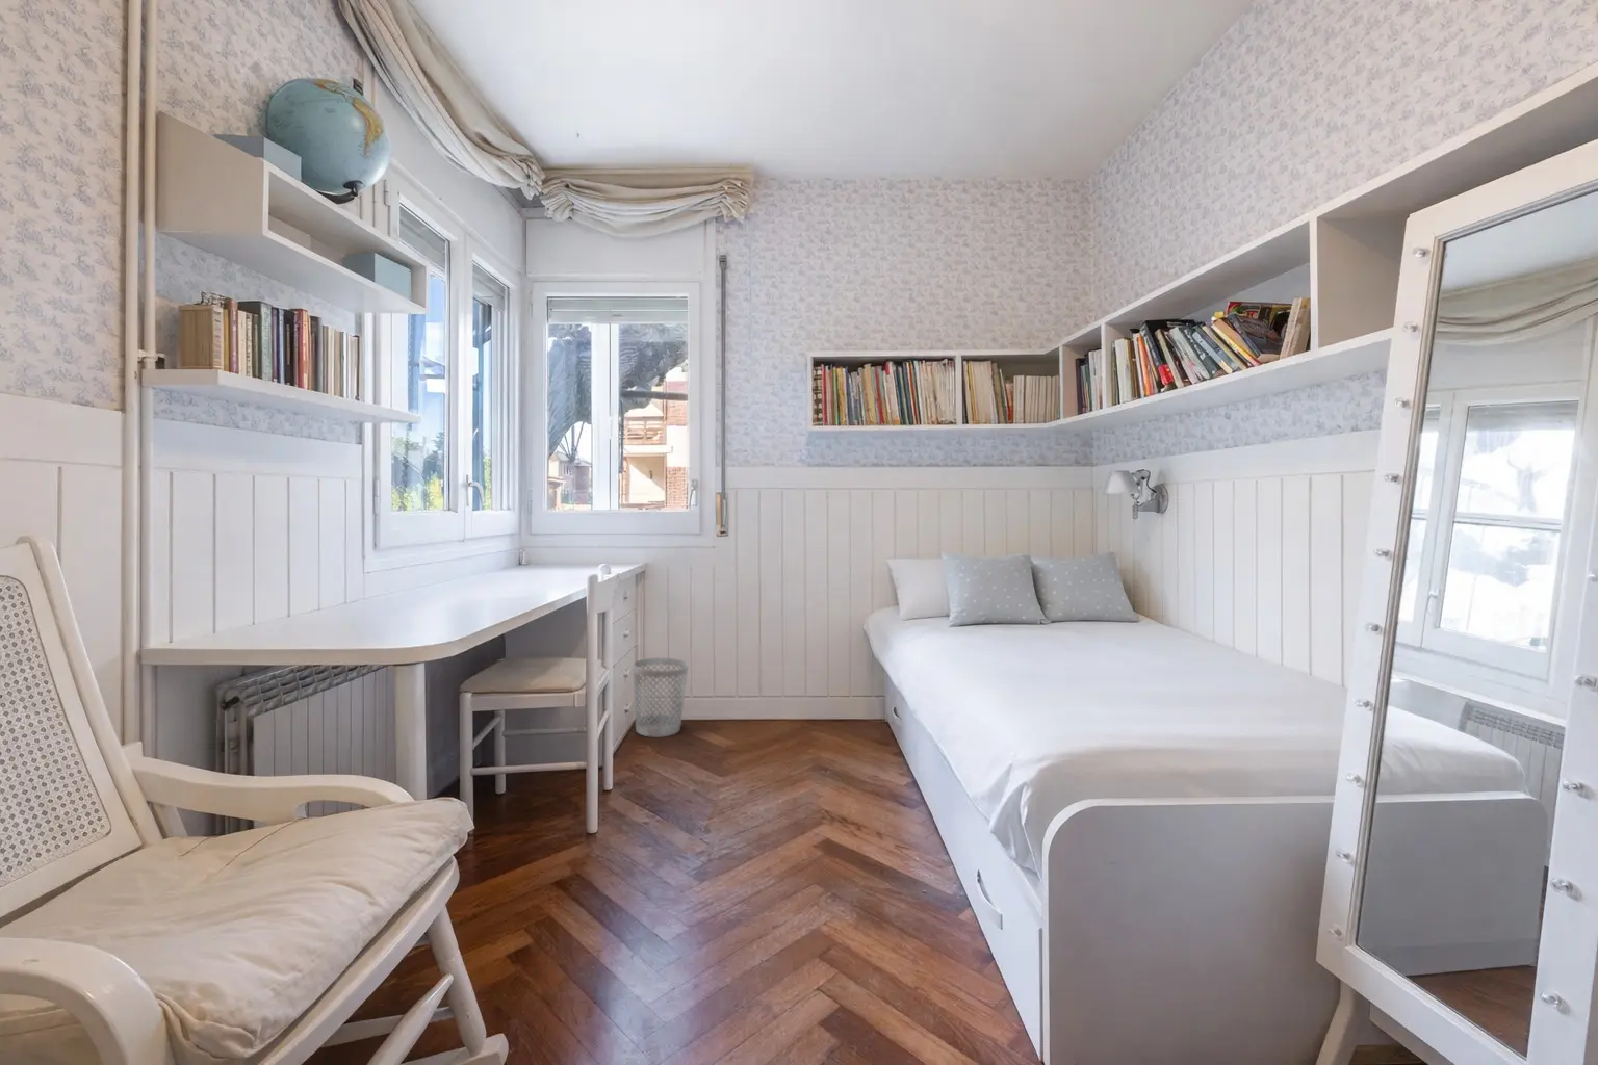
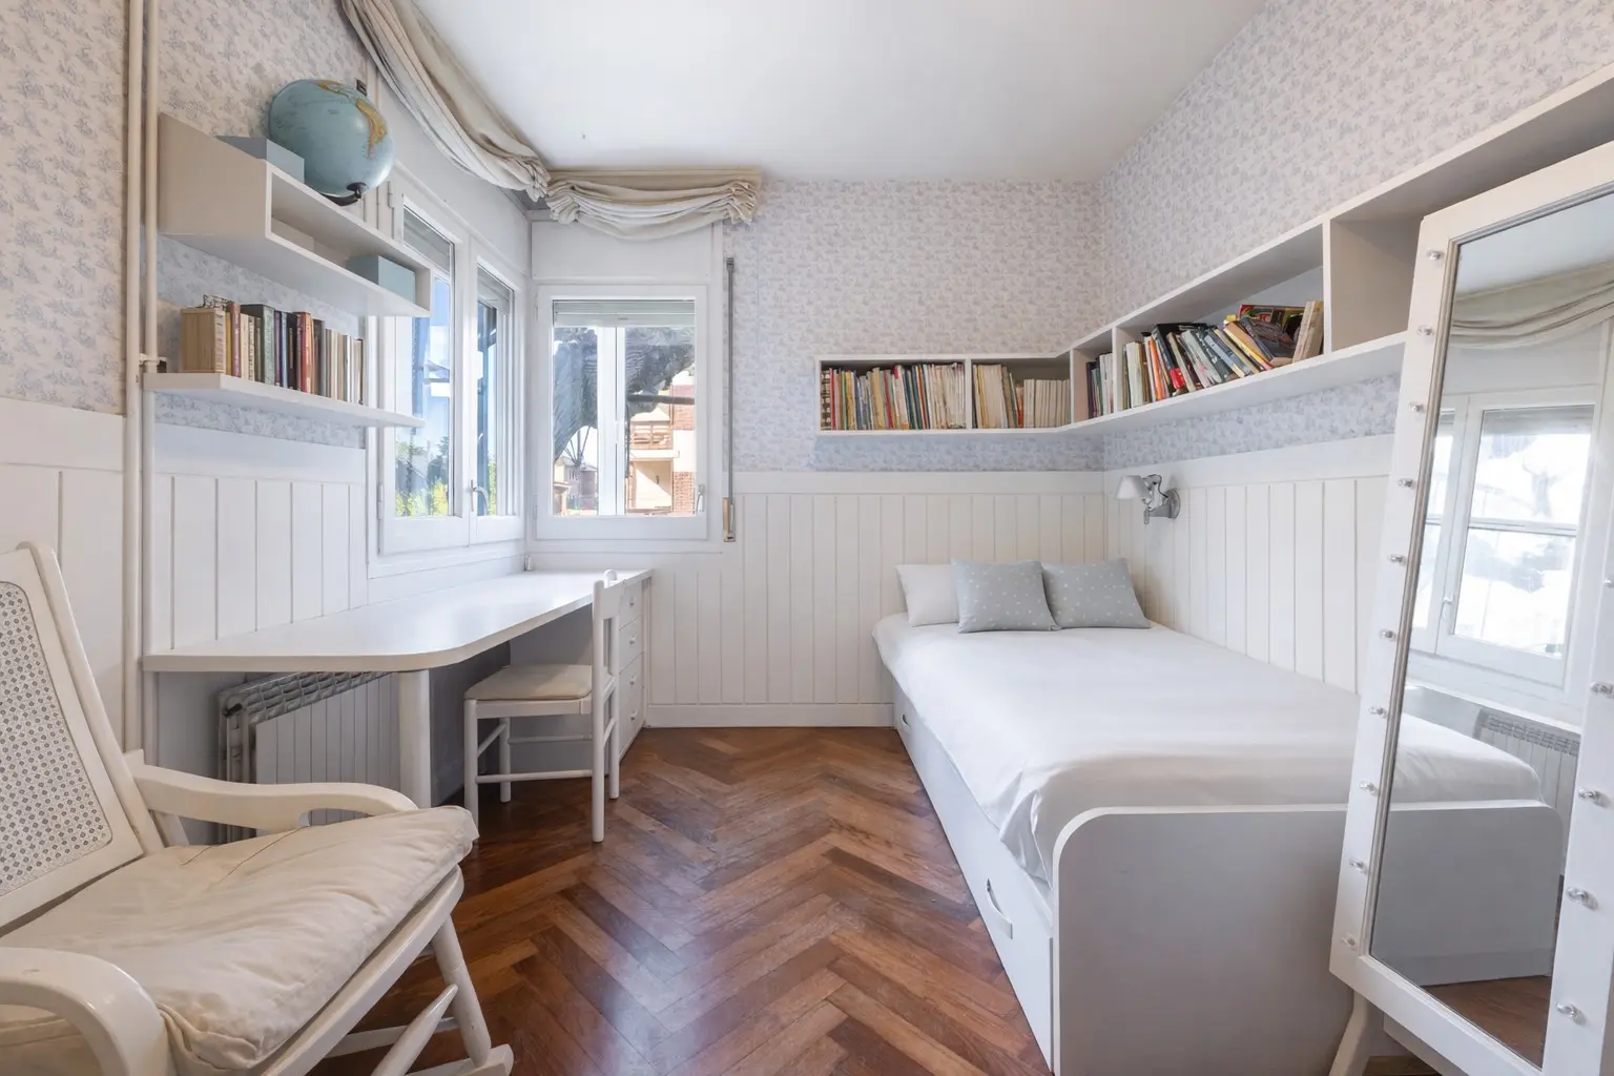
- wastebasket (659, 698)
